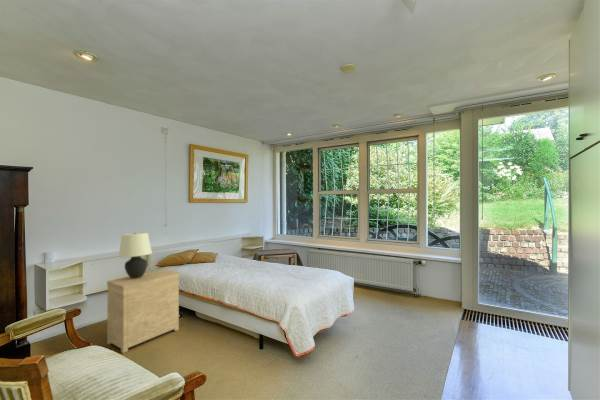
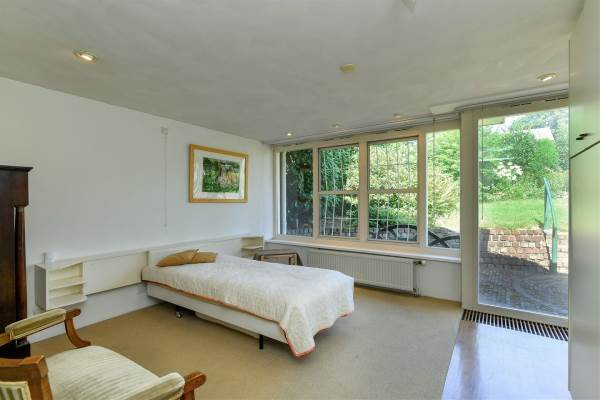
- table lamp (136, 255)
- side table (143, 306)
